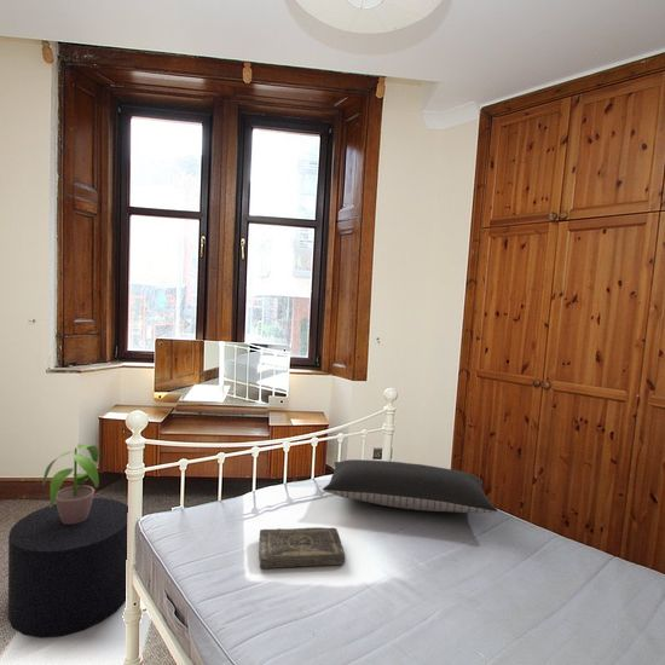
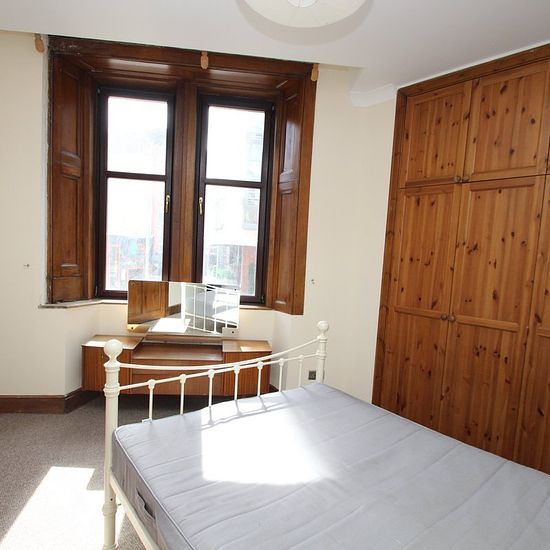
- potted plant (74, 482)
- pillow (406, 485)
- book (300, 545)
- stool (74, 560)
